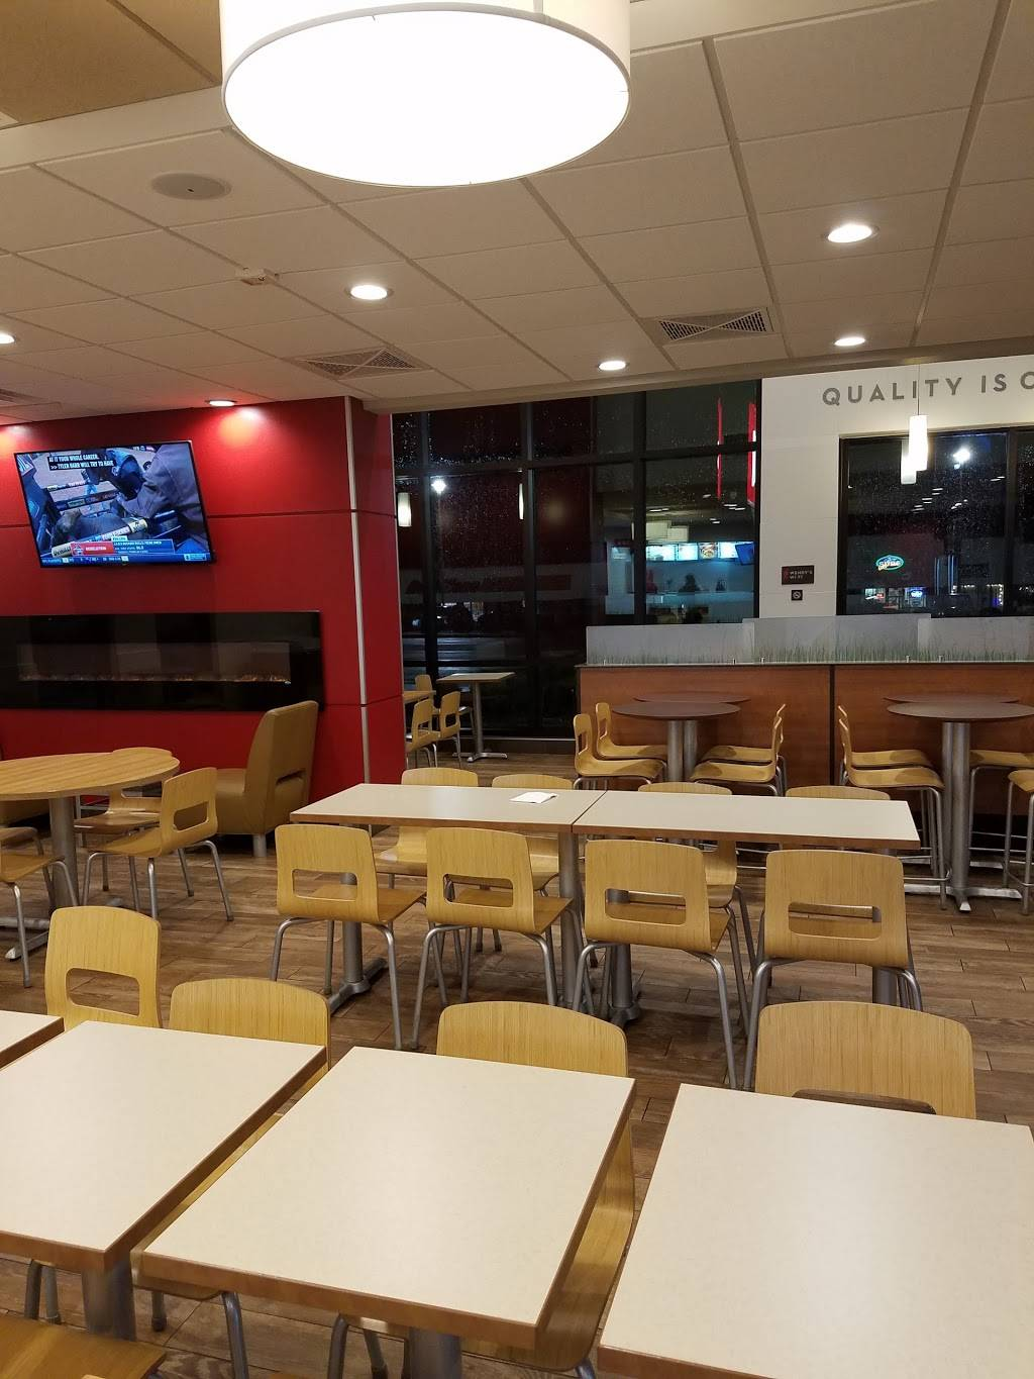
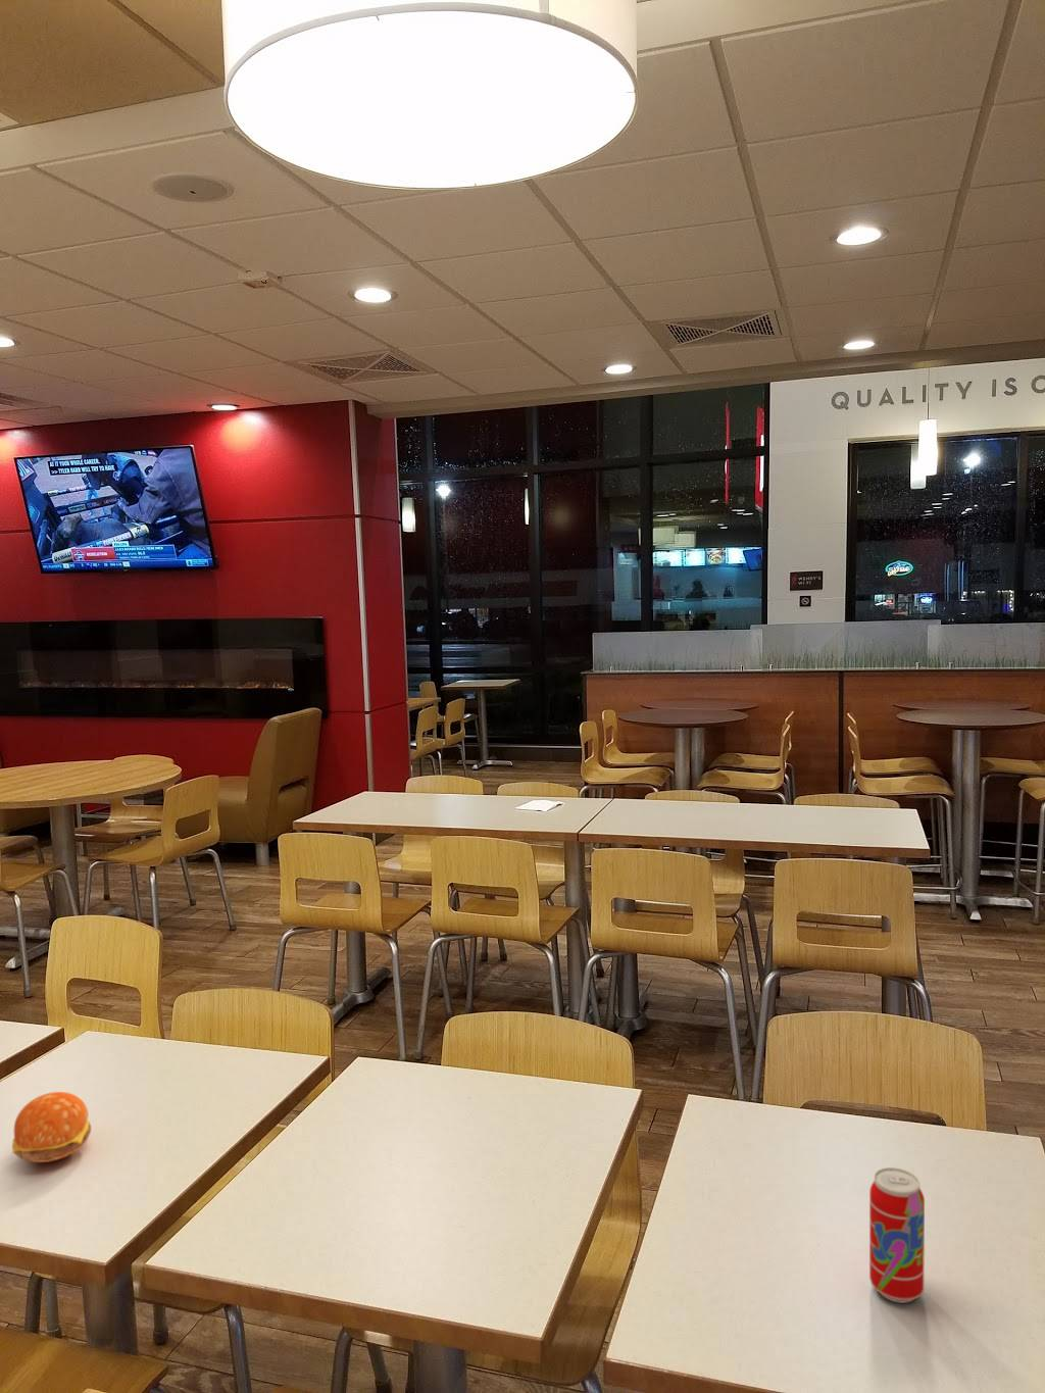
+ burger (50, 1124)
+ beverage can (896, 1235)
